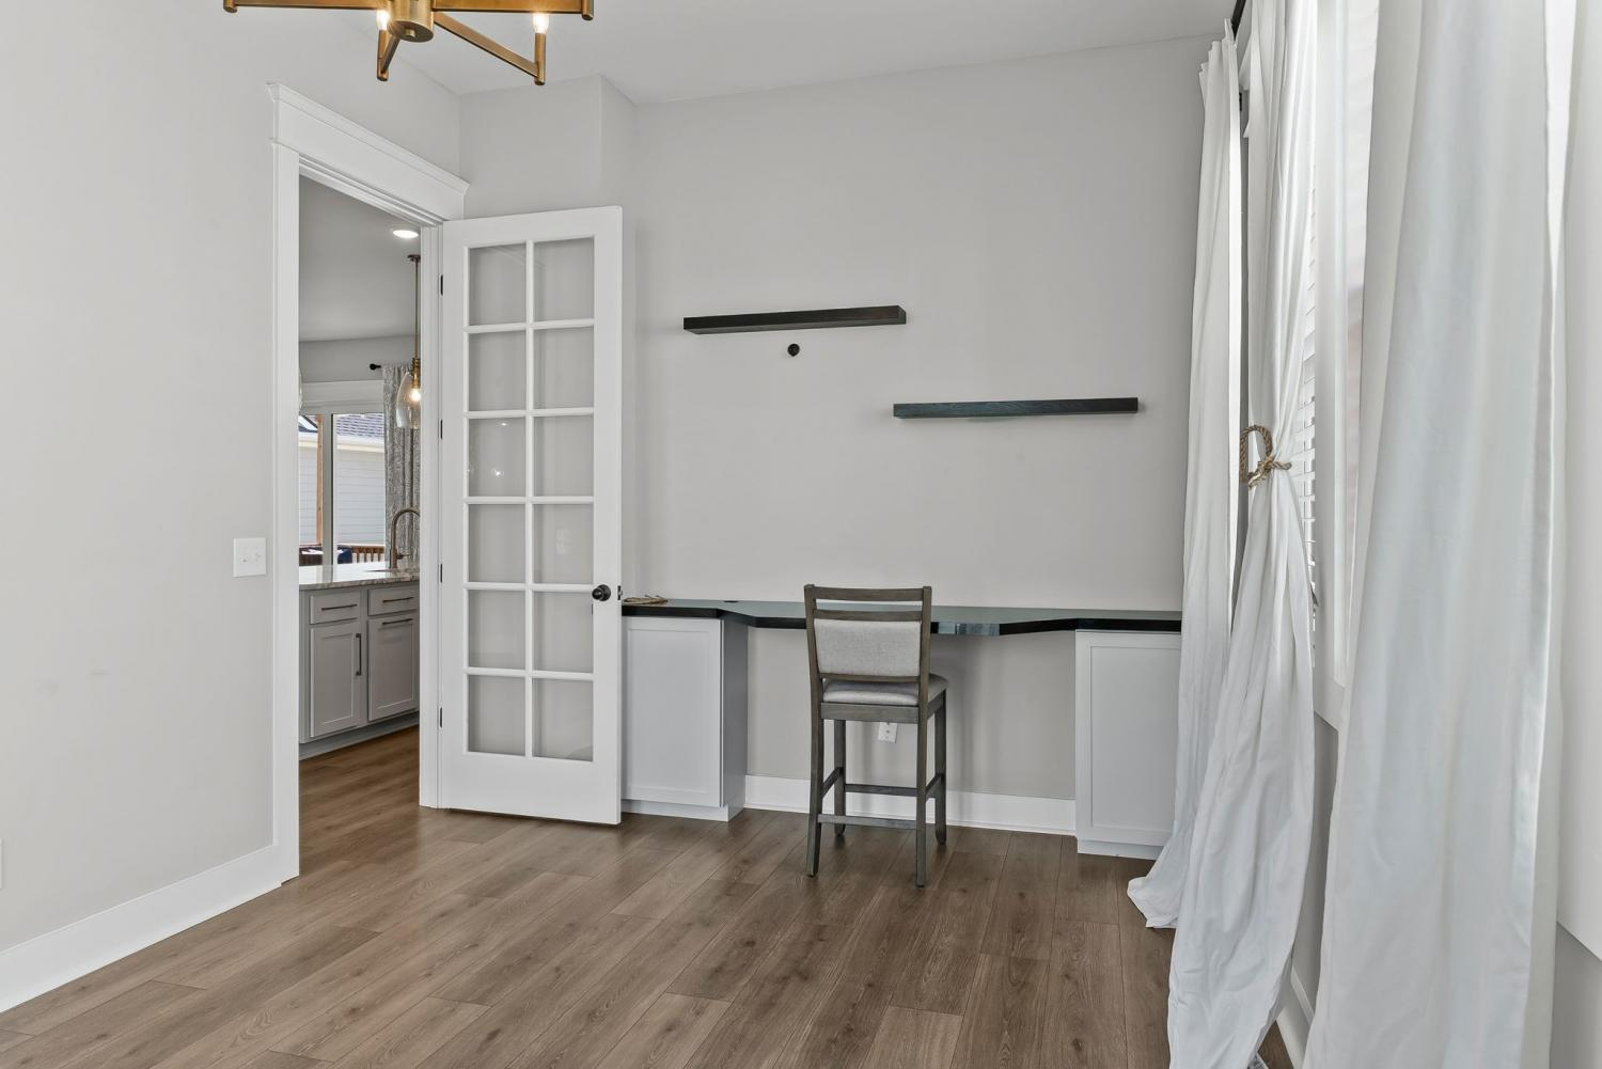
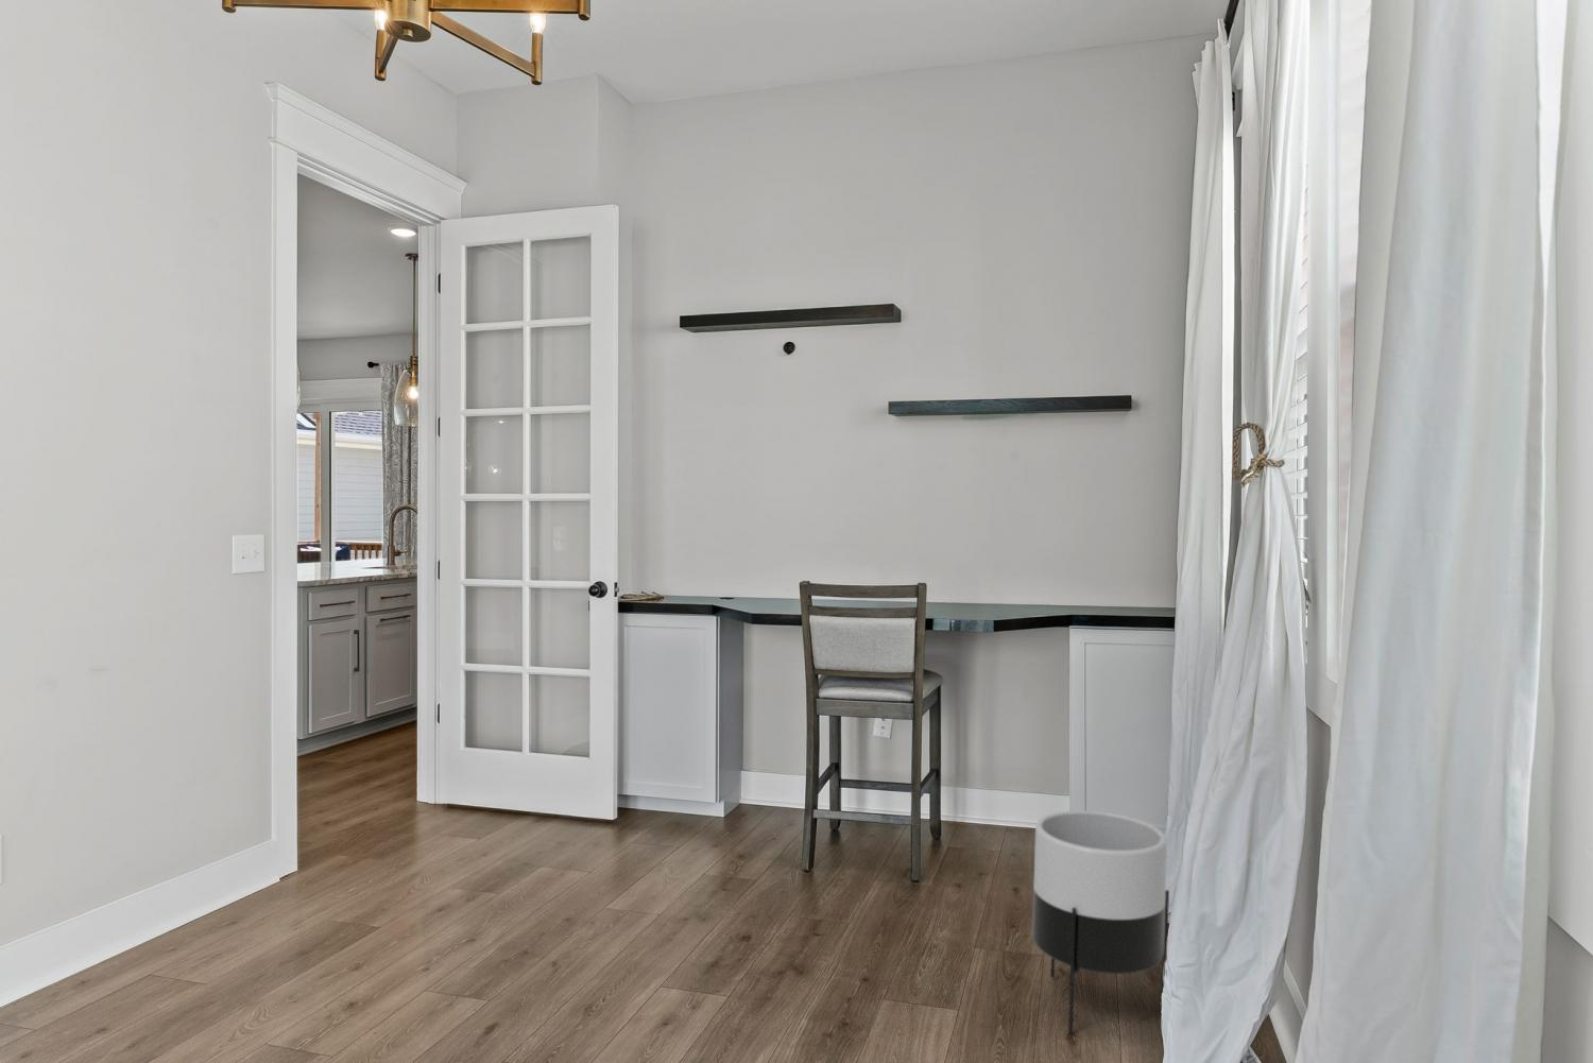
+ planter (1098, 917)
